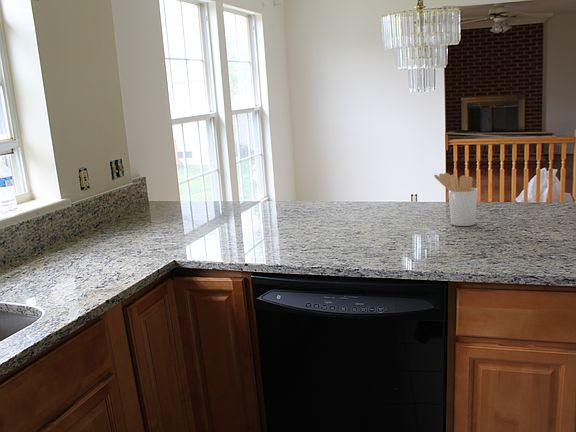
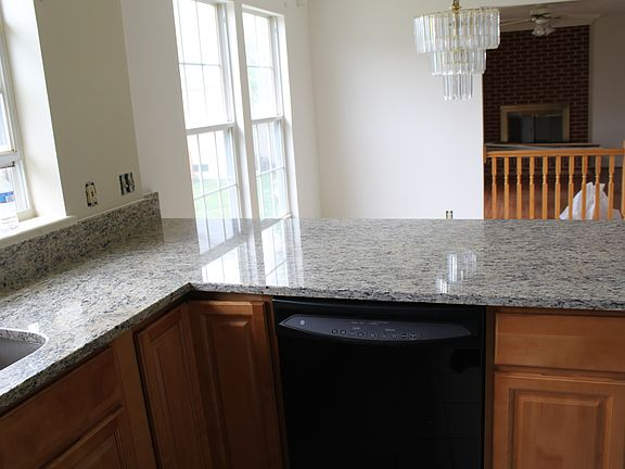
- utensil holder (456, 197)
